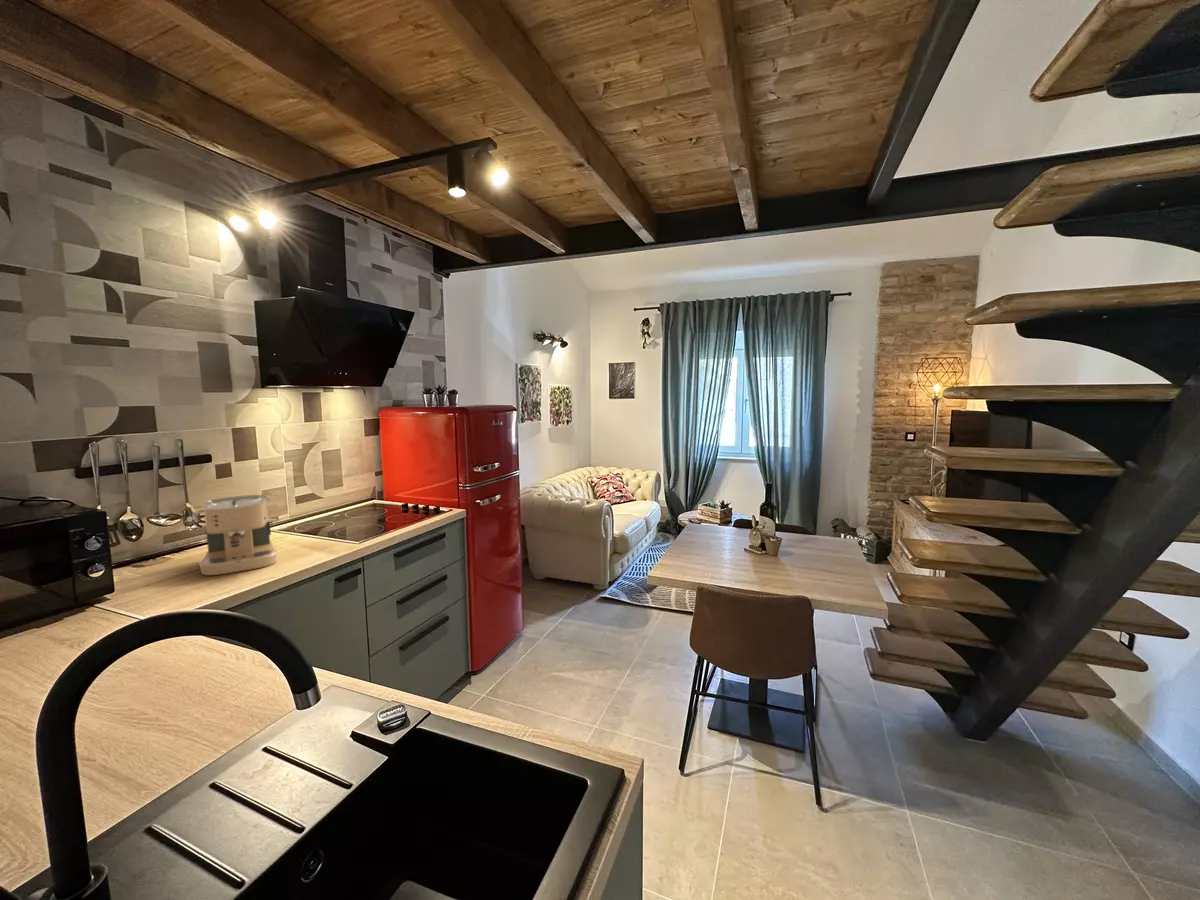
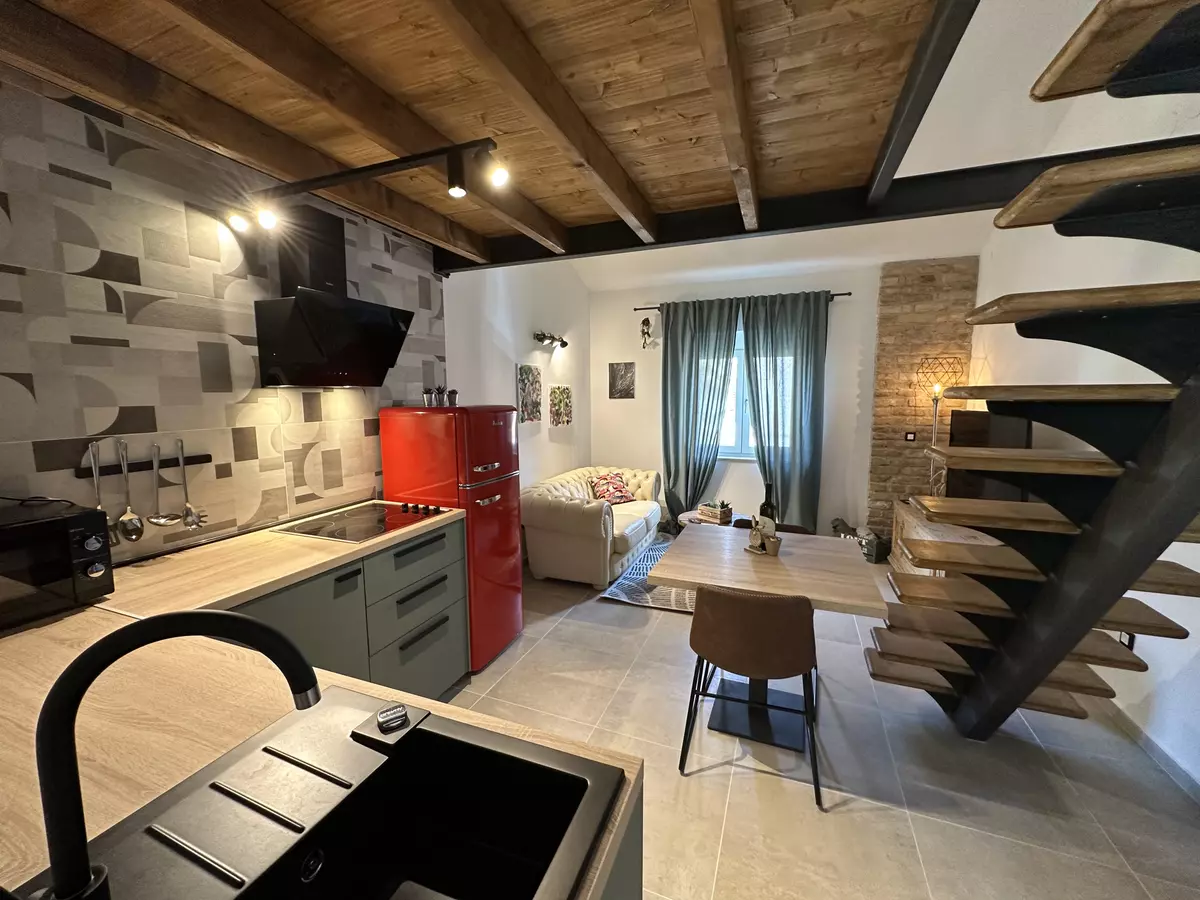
- coffee maker (237, 531)
